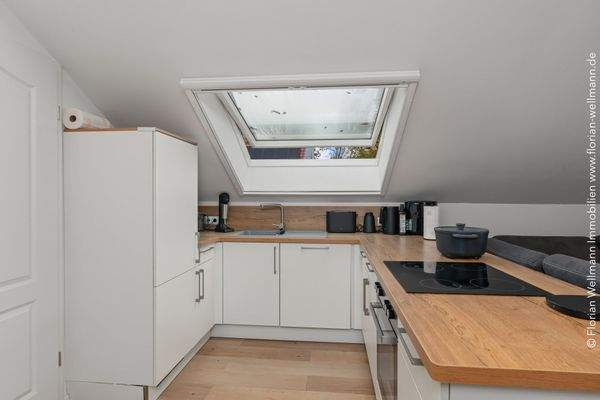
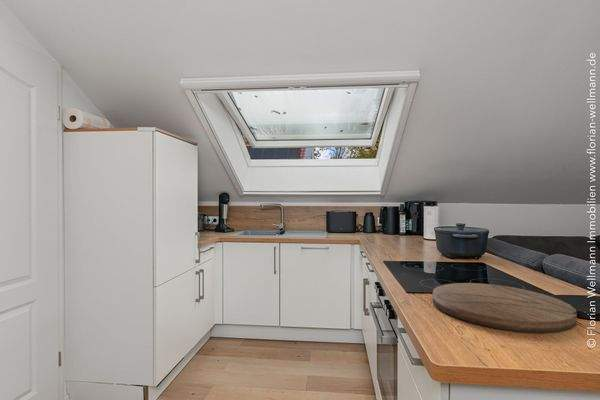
+ cutting board (497, 303)
